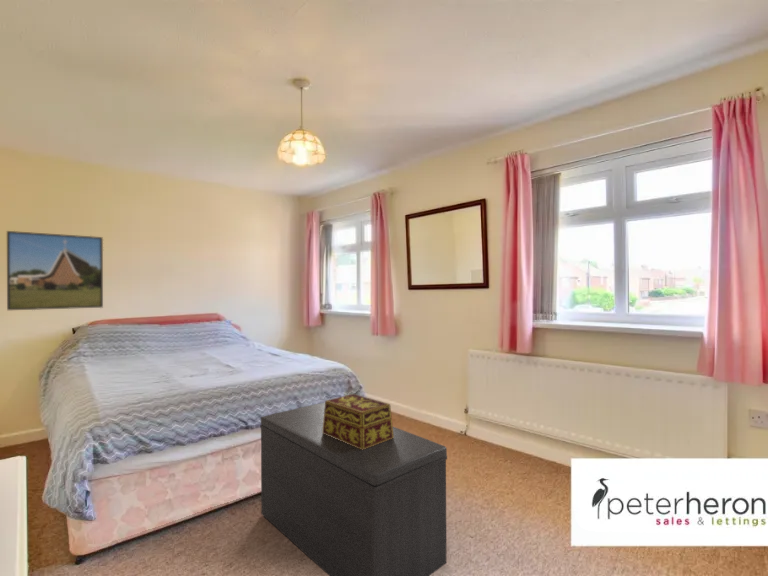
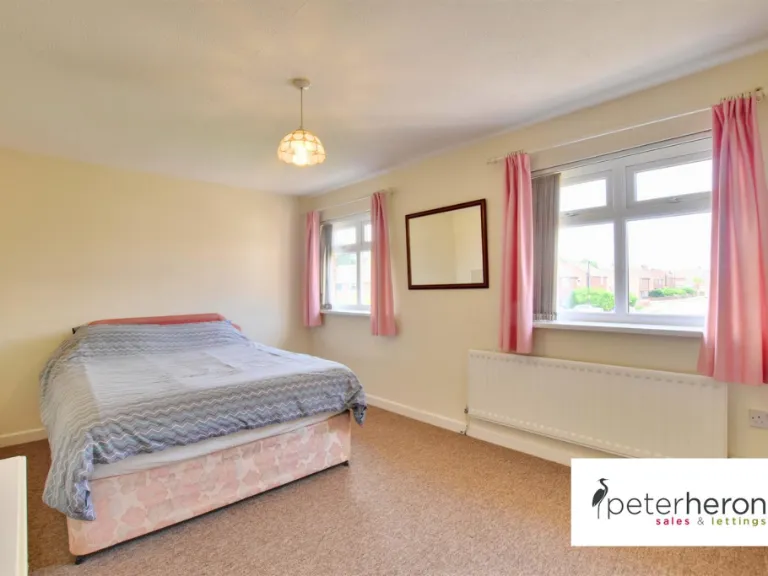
- decorative box (357, 418)
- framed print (57, 271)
- bench (344, 482)
